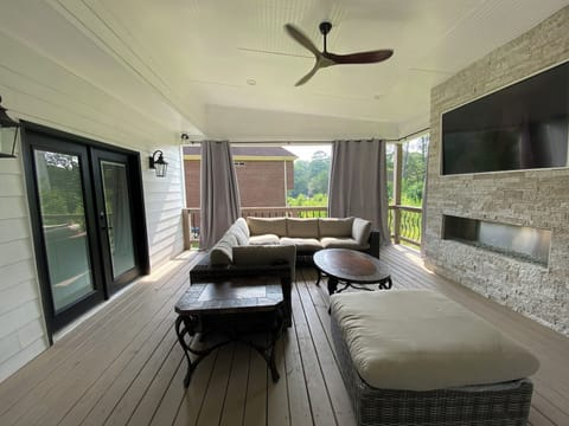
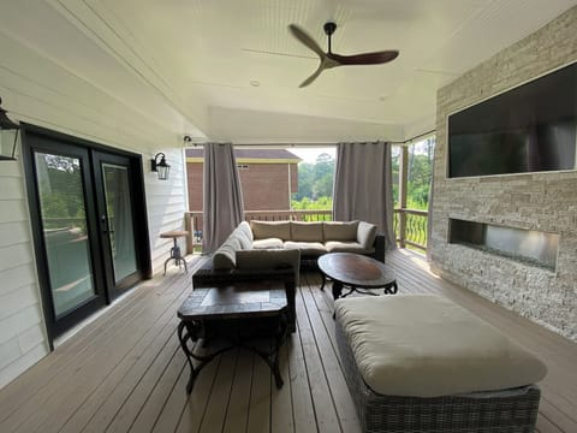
+ side table (176, 253)
